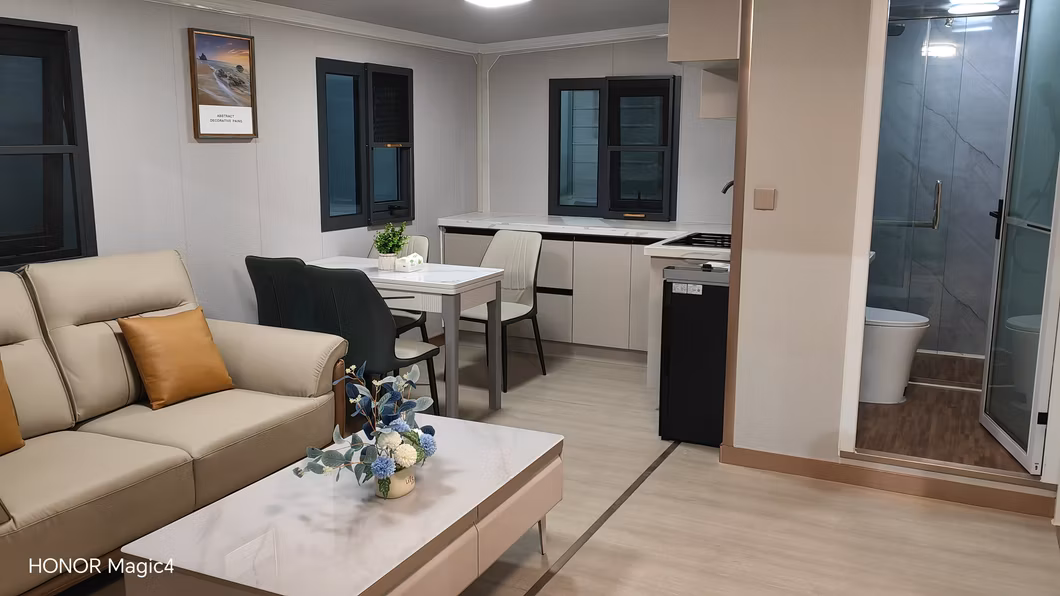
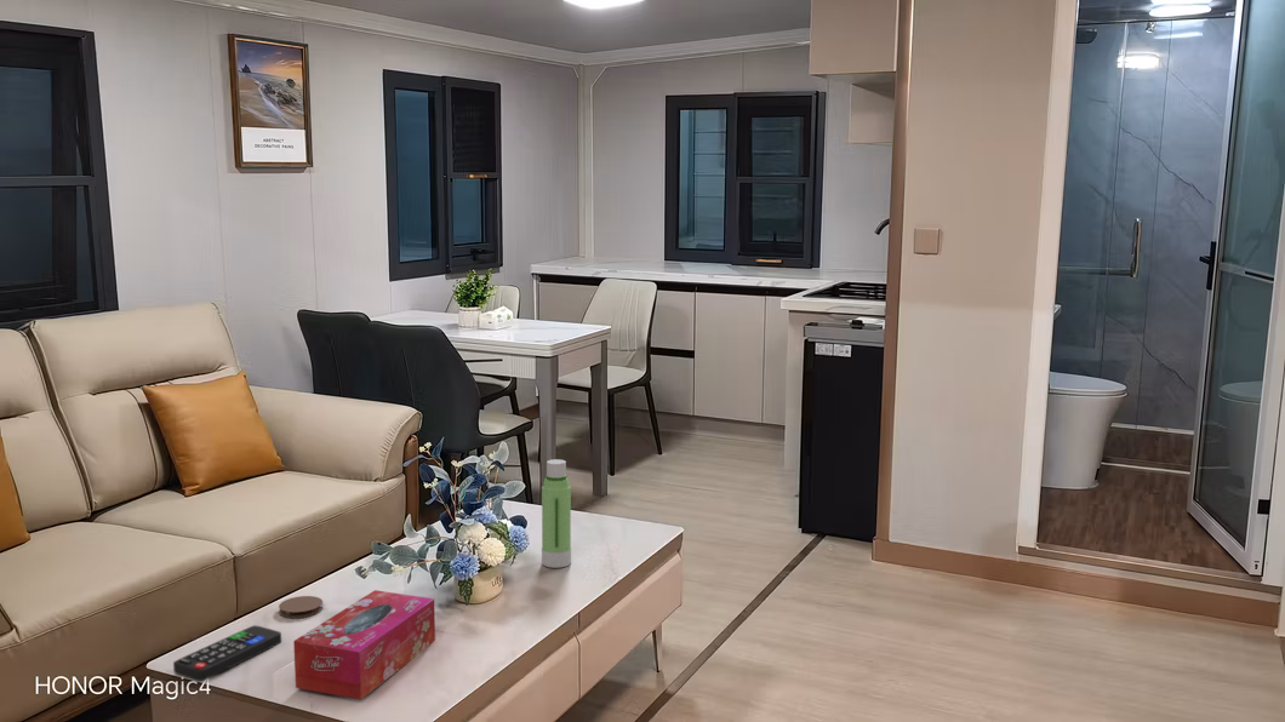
+ remote control (229, 651)
+ coaster (301, 606)
+ water bottle (555, 512)
+ tissue box (367, 641)
